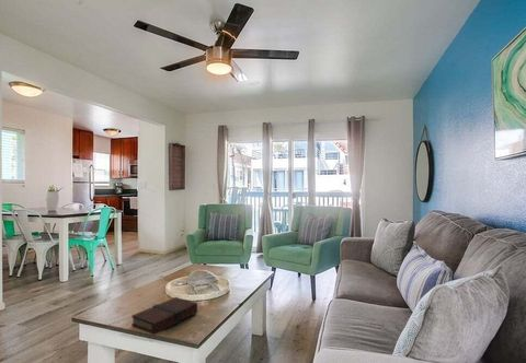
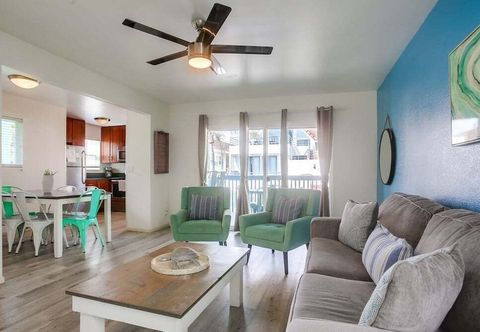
- book (165, 314)
